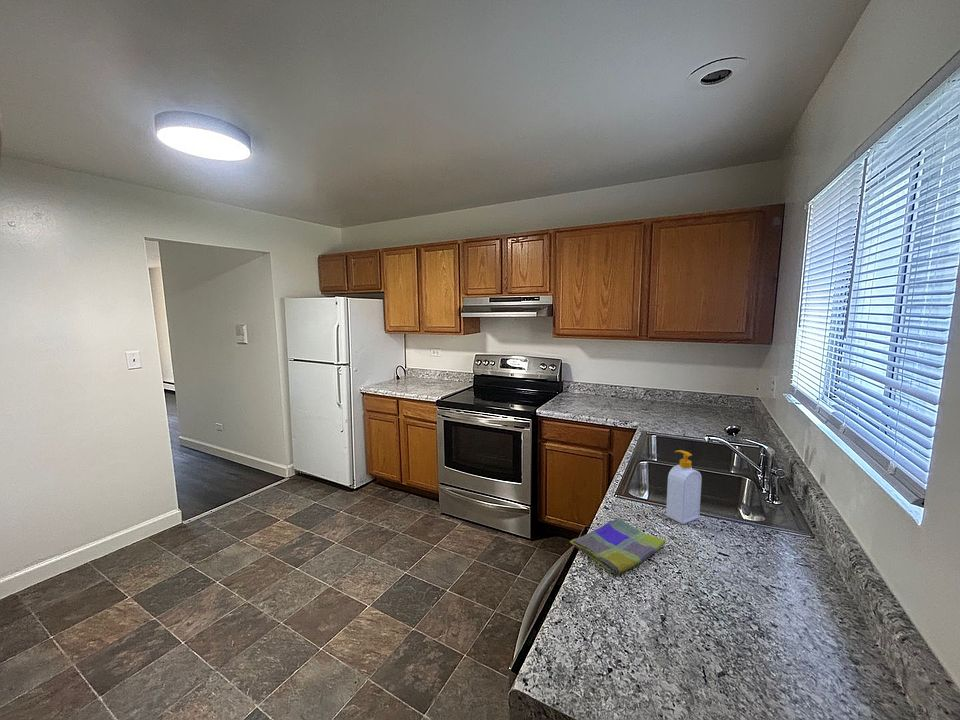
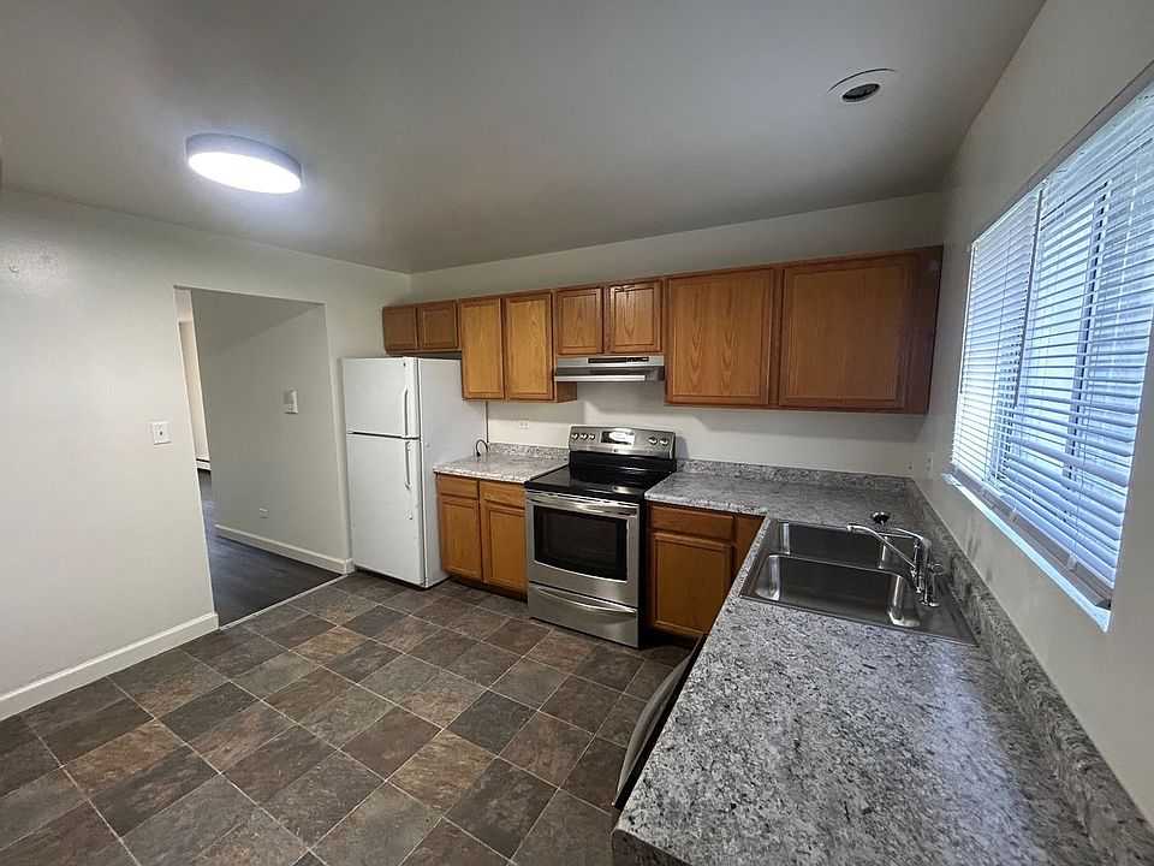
- soap bottle (683, 484)
- dish towel (617, 543)
